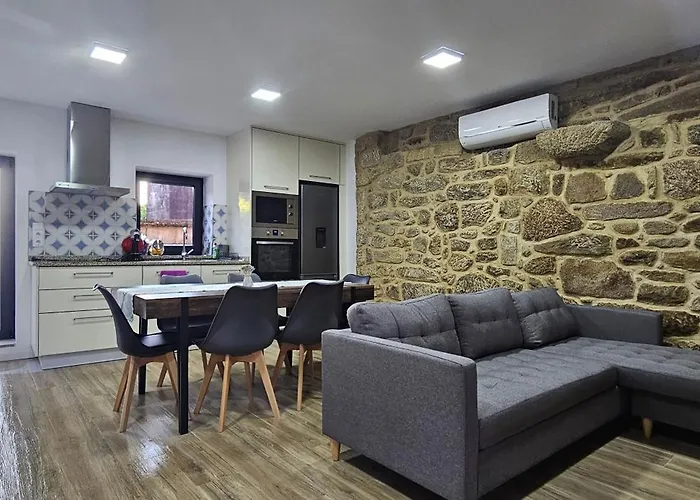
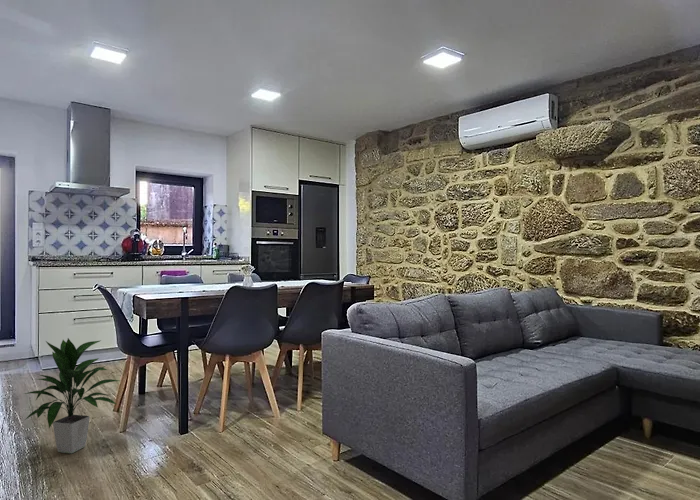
+ indoor plant (70, 391)
